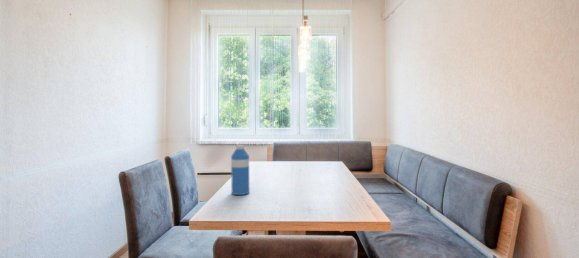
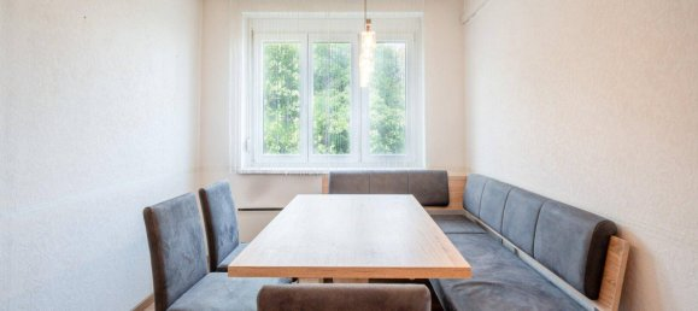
- water bottle (240, 169)
